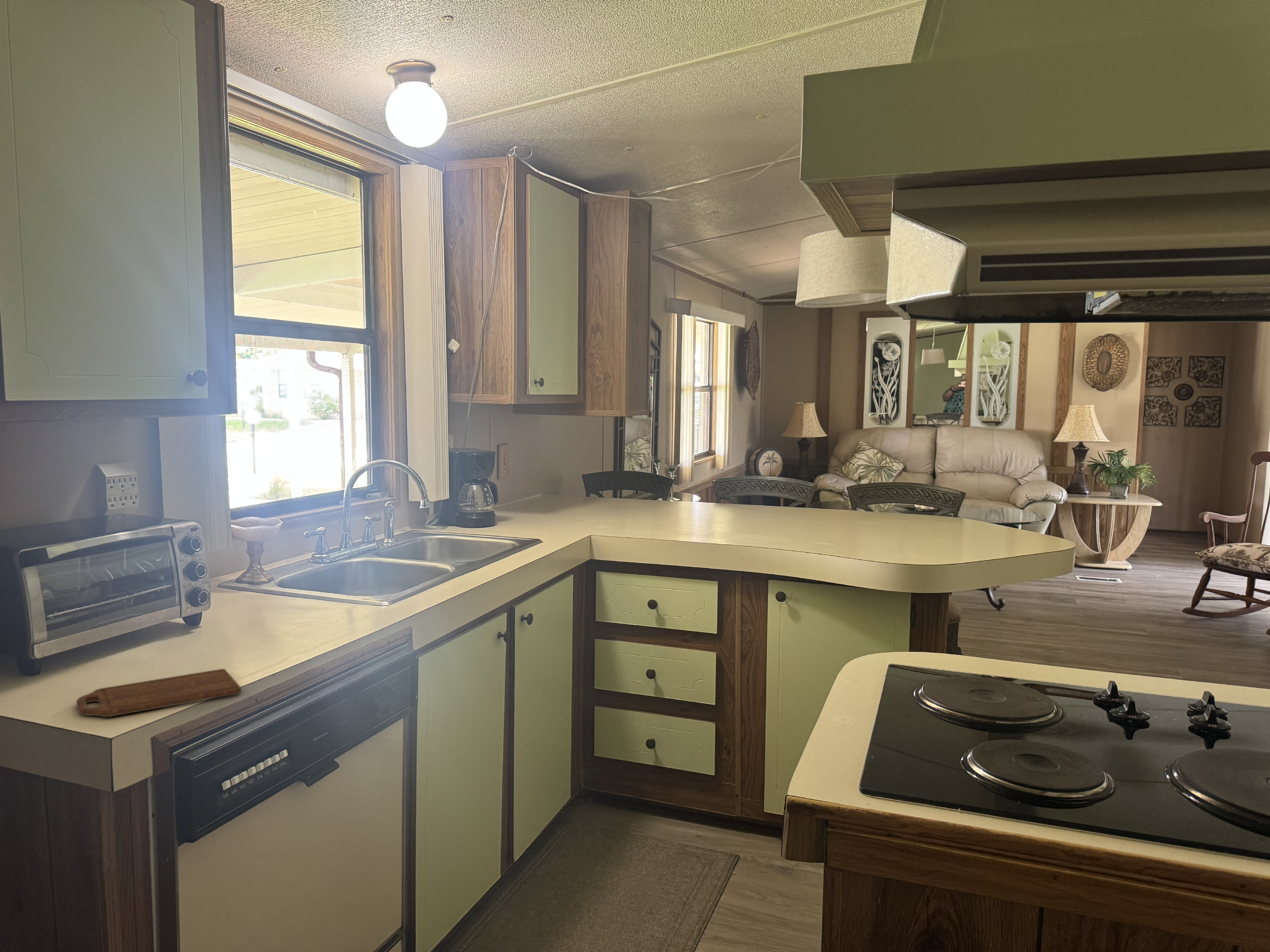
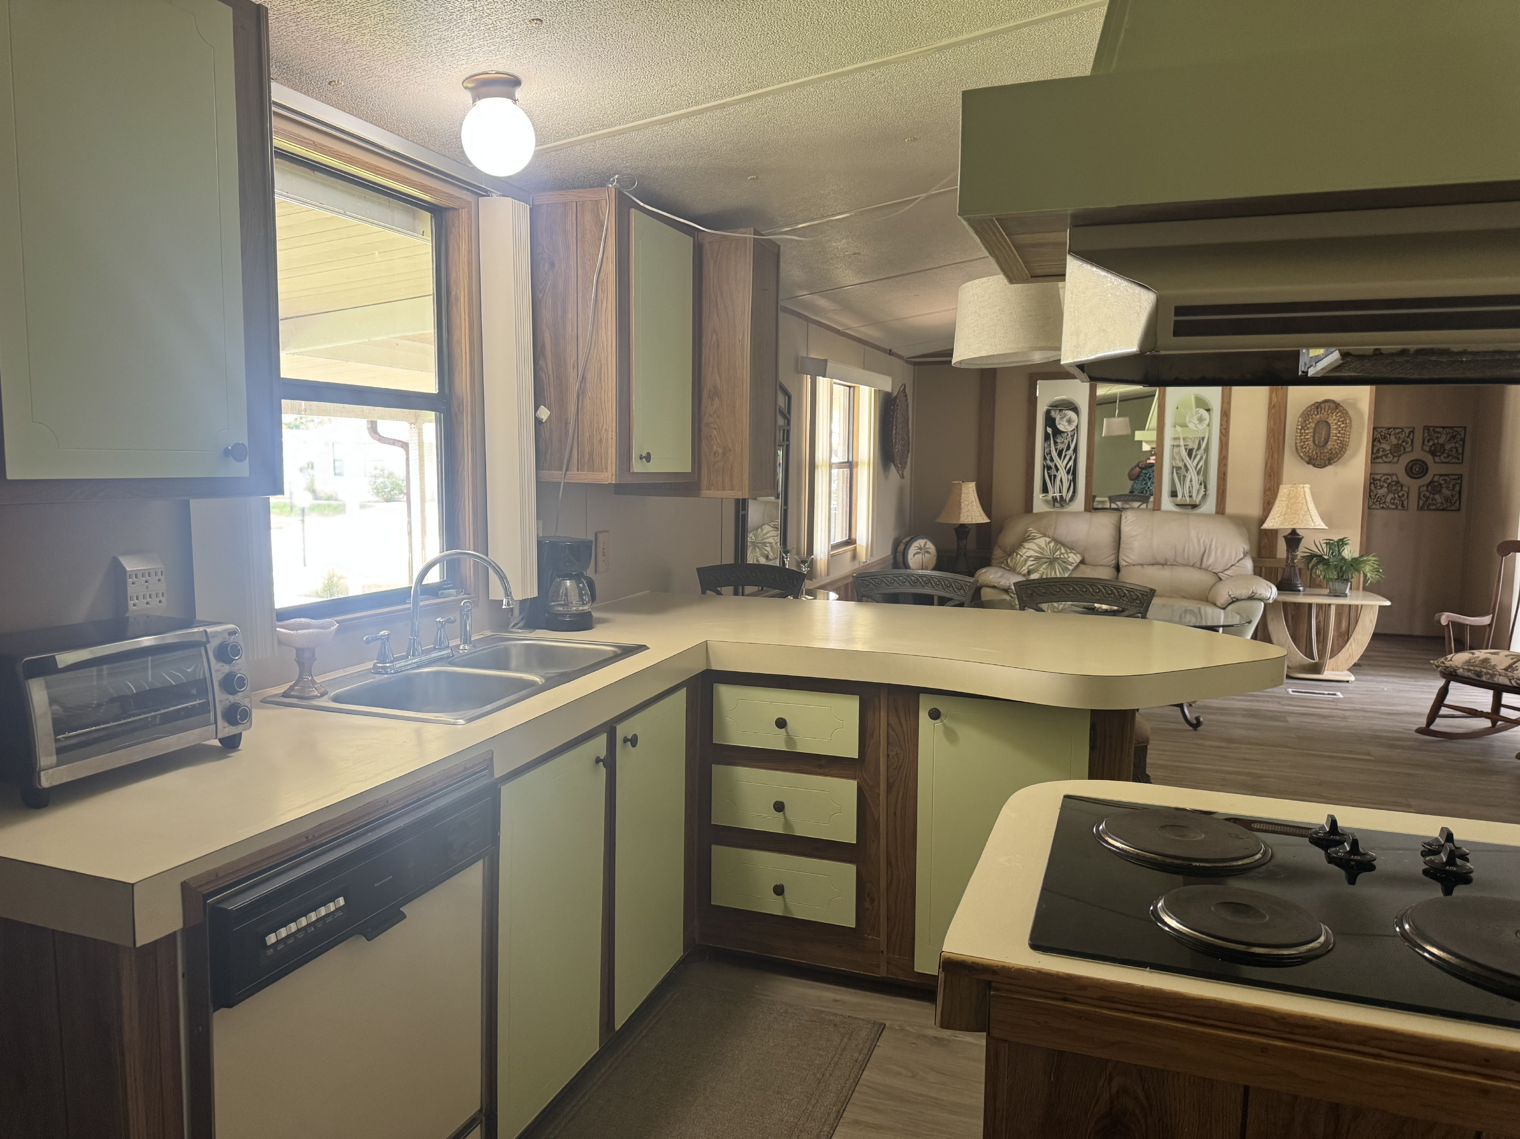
- cutting board (159, 693)
